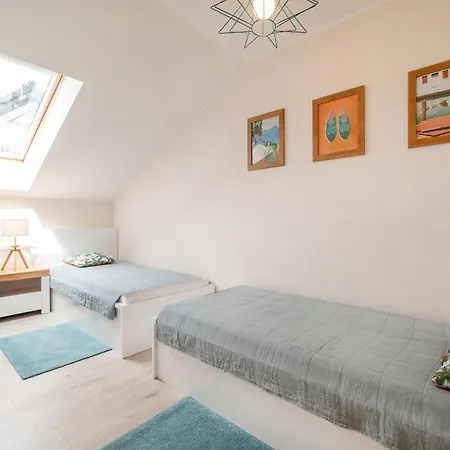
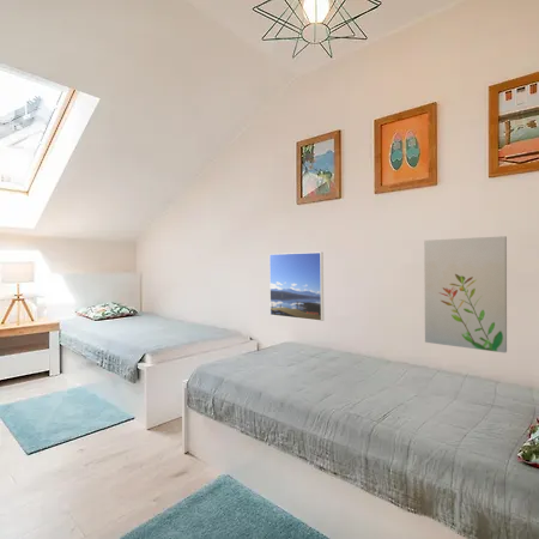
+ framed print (295, 285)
+ wall art (462, 292)
